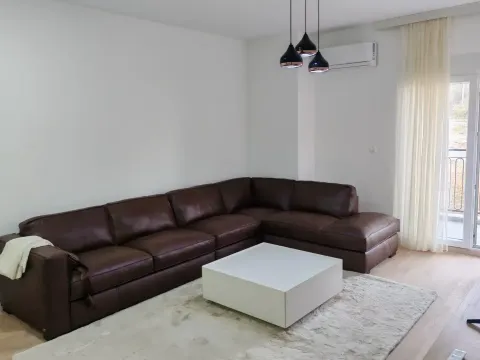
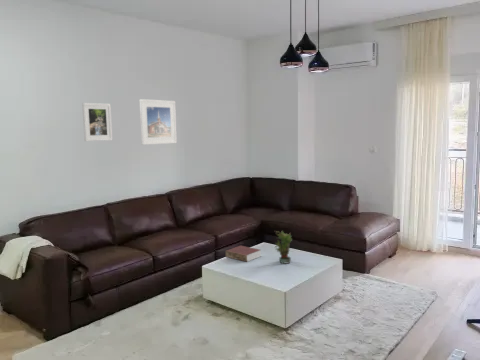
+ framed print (158, 122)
+ potted plant (282, 245)
+ book (243, 253)
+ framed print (97, 122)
